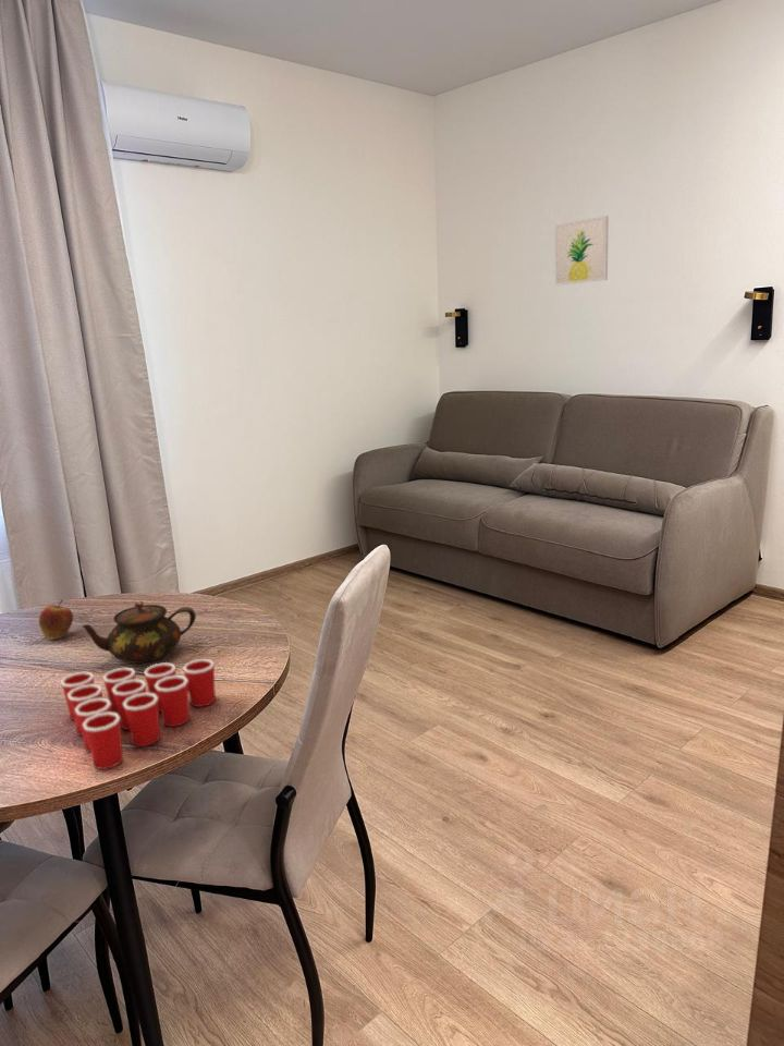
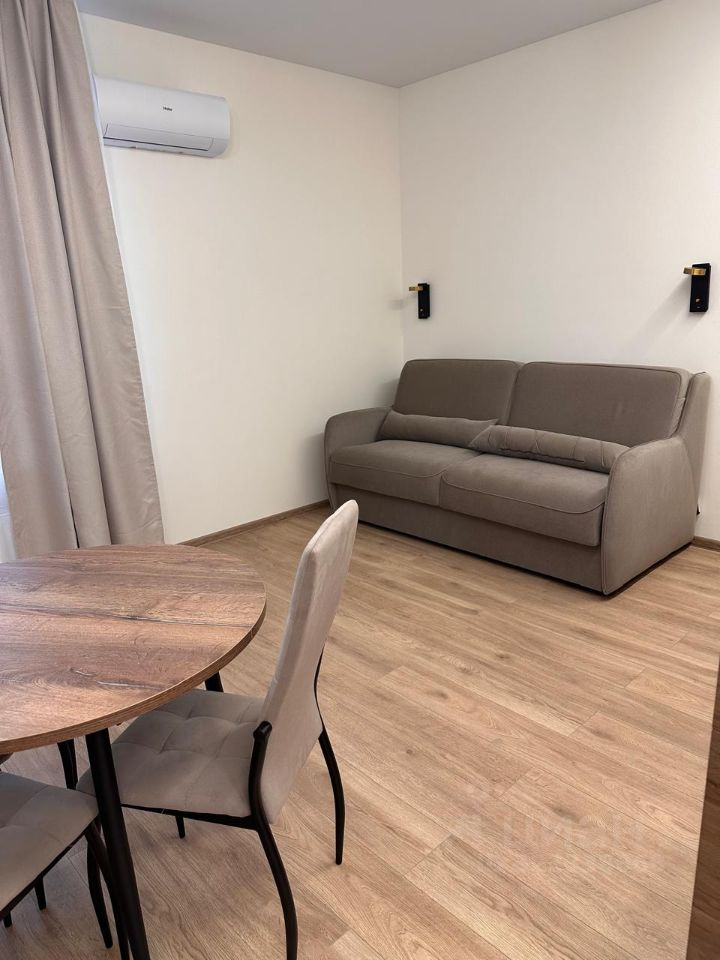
- fruit (56, 619)
- wall art (580, 252)
- cup (148, 700)
- teapot (140, 628)
